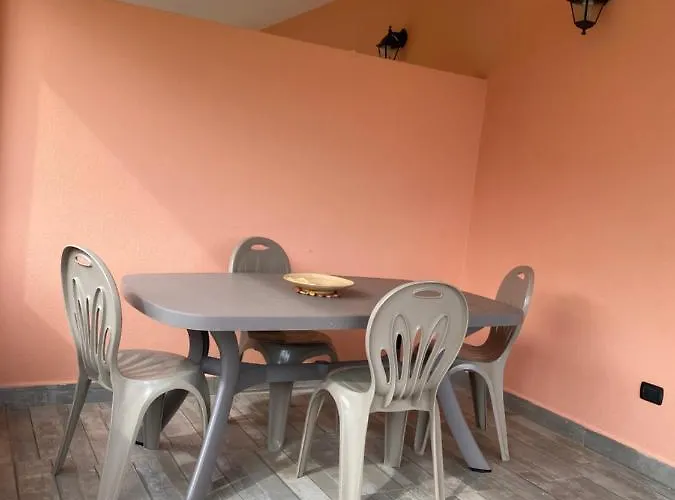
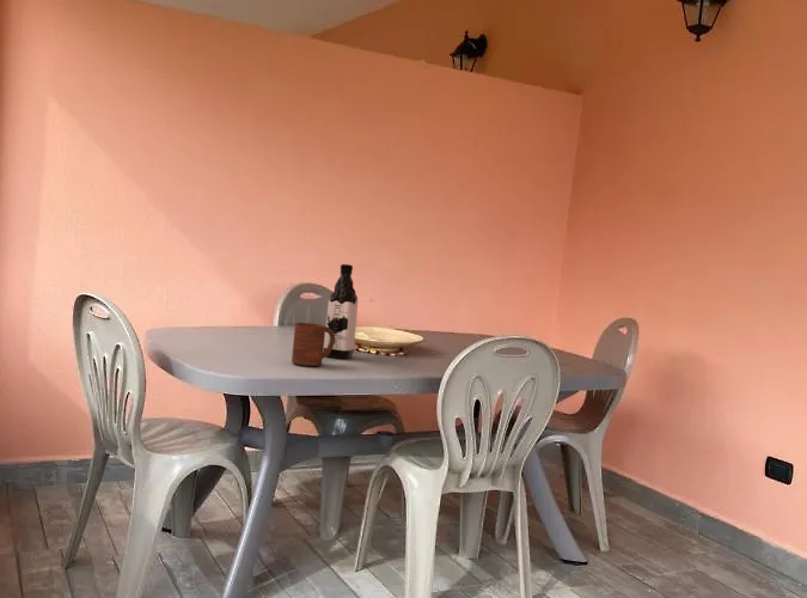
+ water bottle (342, 310)
+ cup (312, 343)
